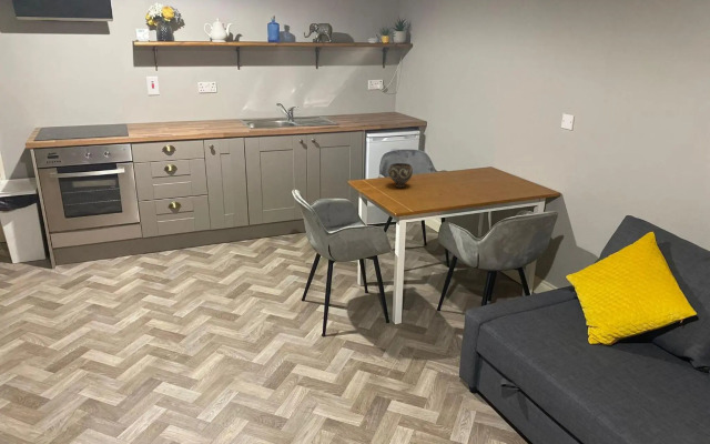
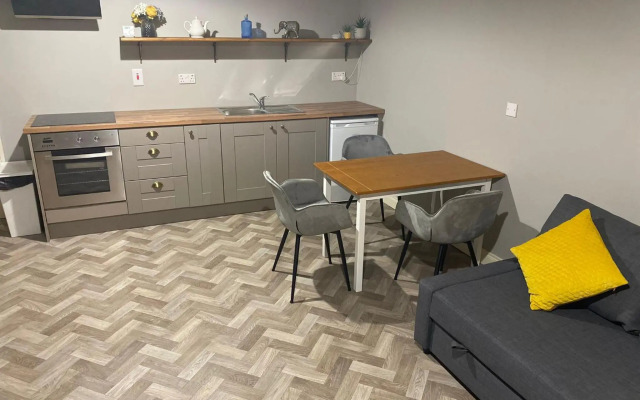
- bowl (399, 174)
